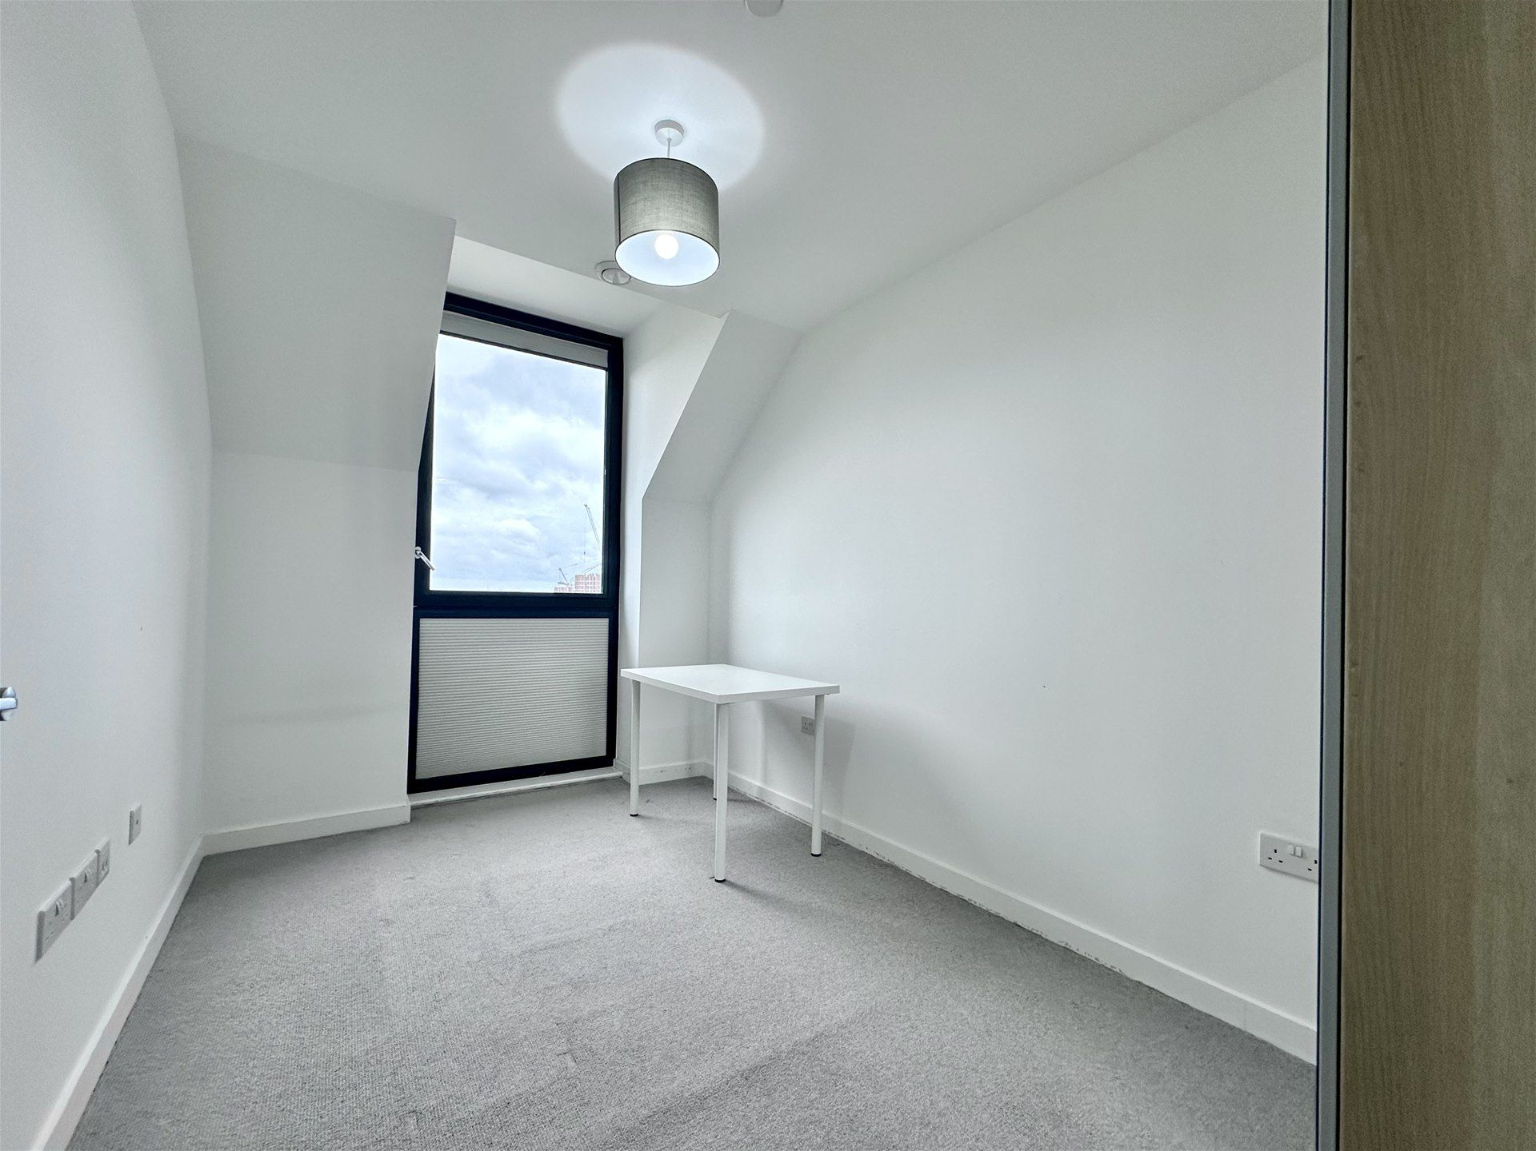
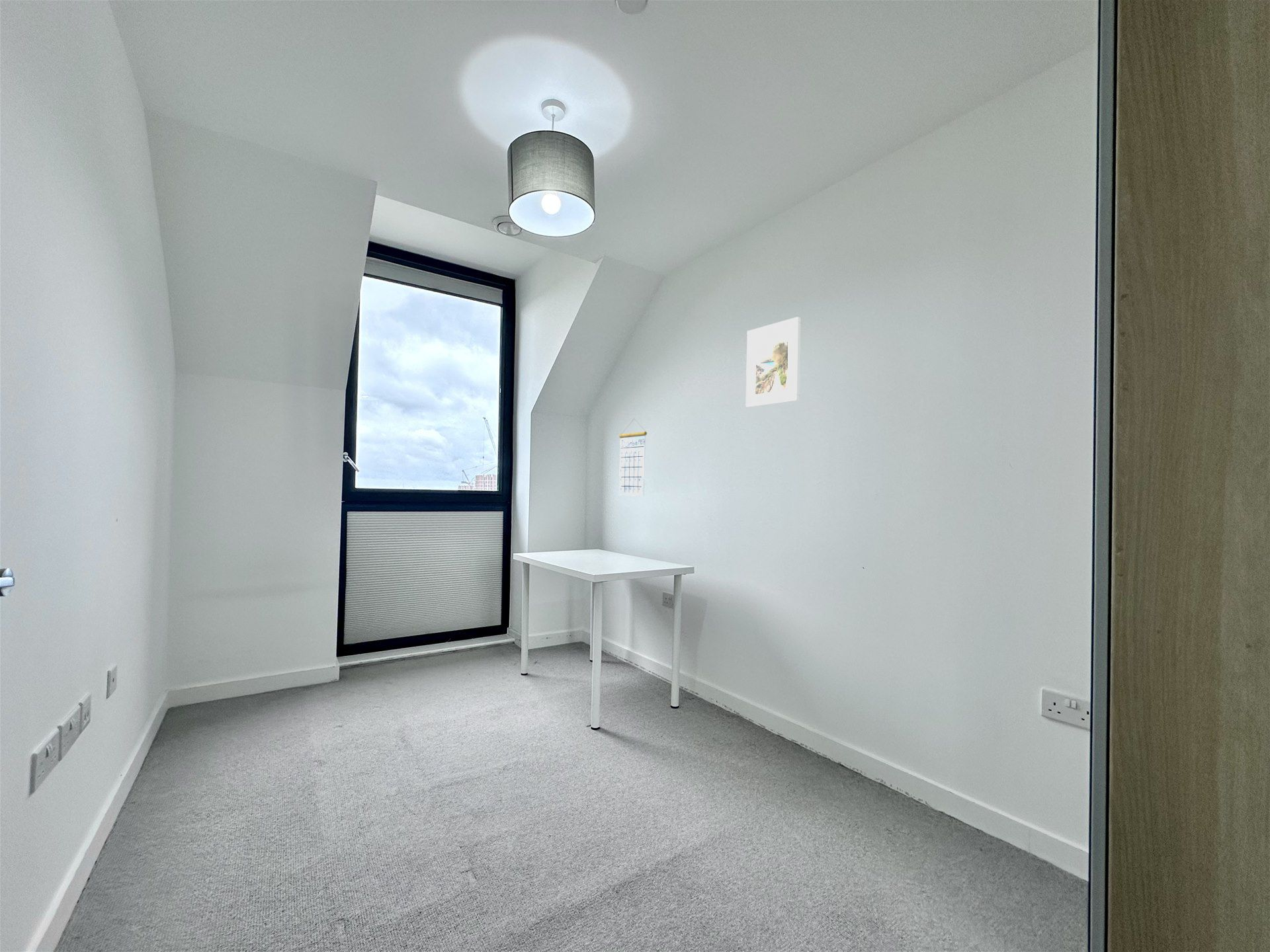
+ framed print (772, 364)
+ calendar (632, 456)
